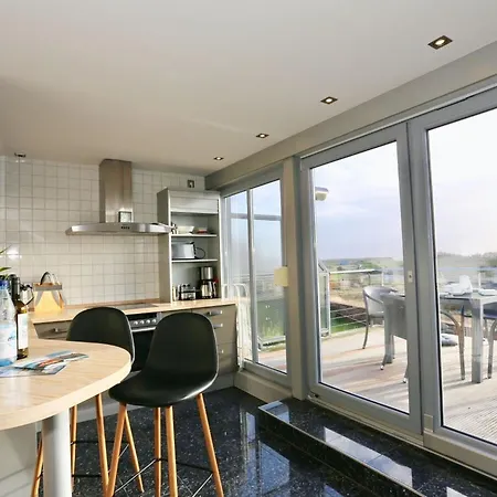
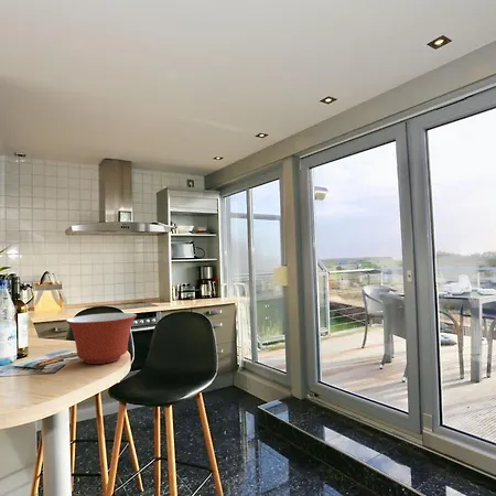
+ mixing bowl (103, 337)
